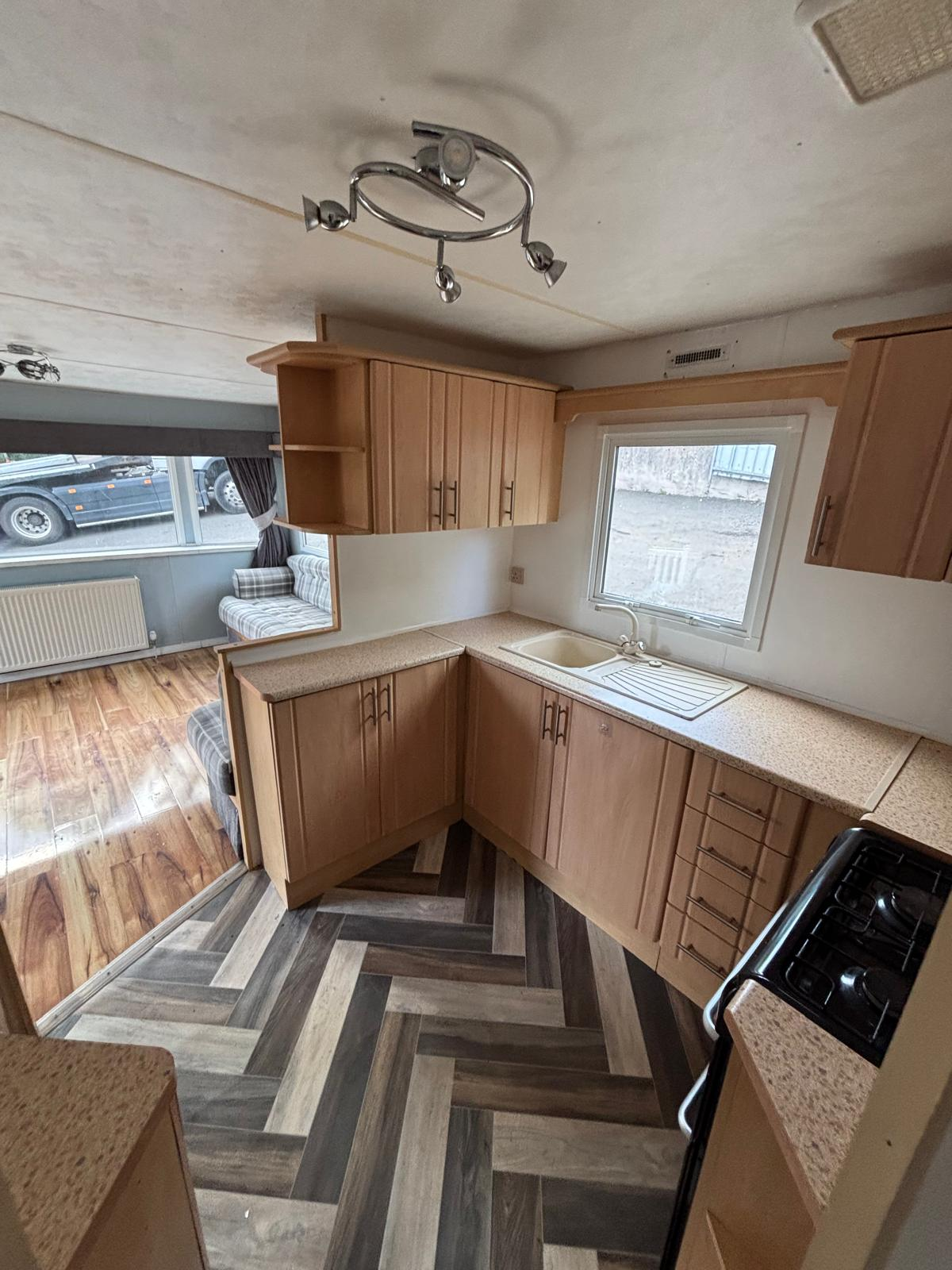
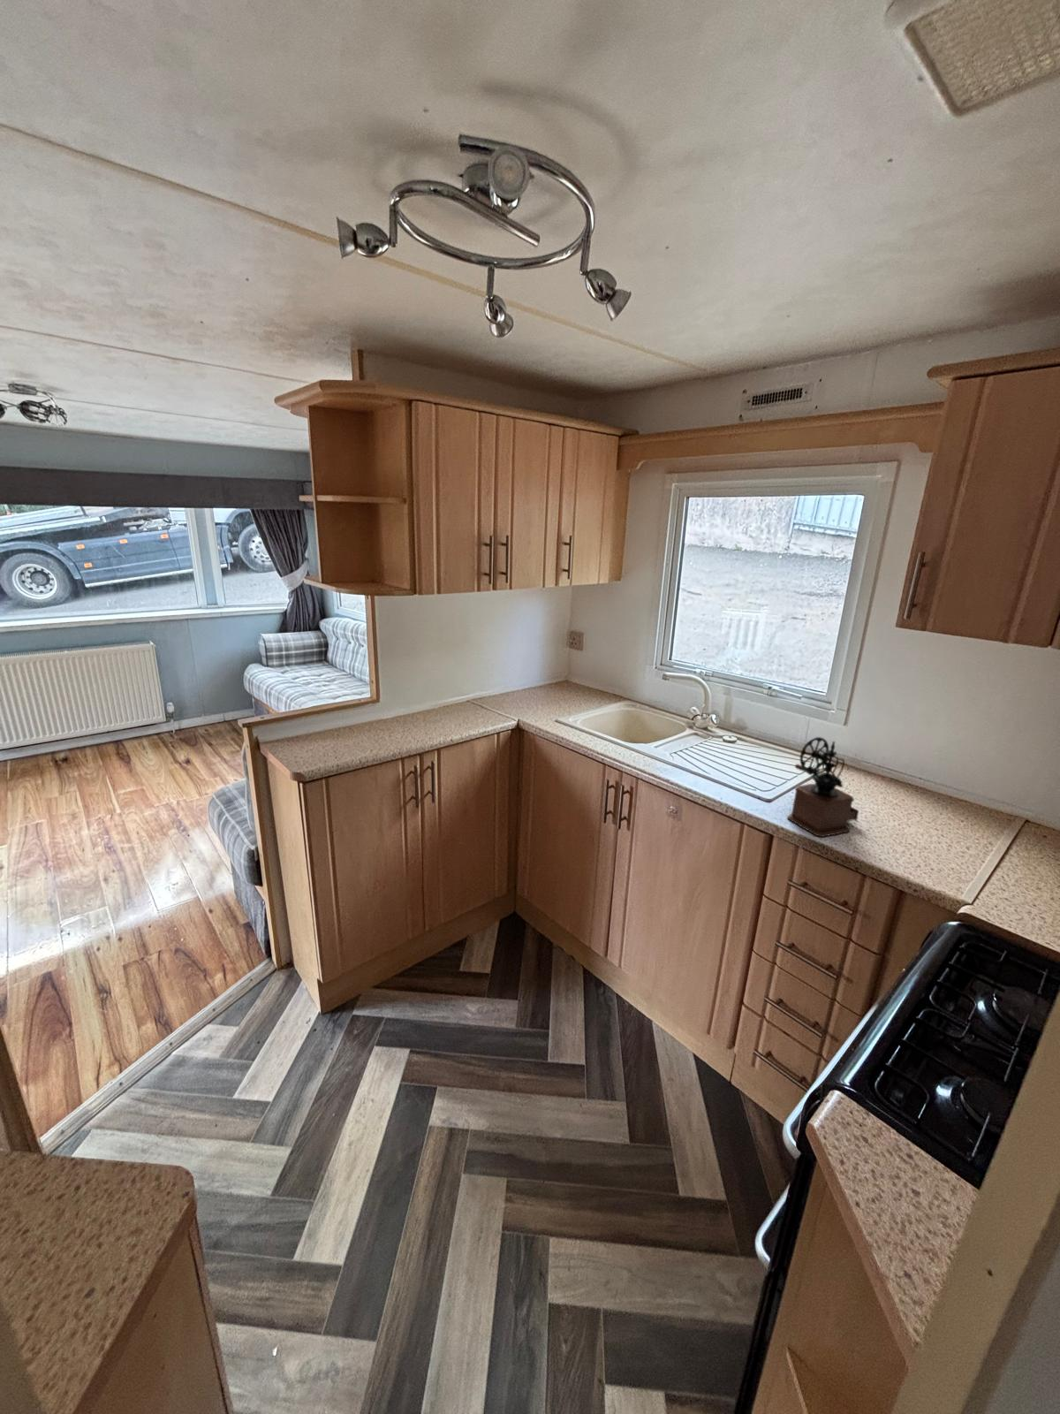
+ coffee grinder (826, 778)
